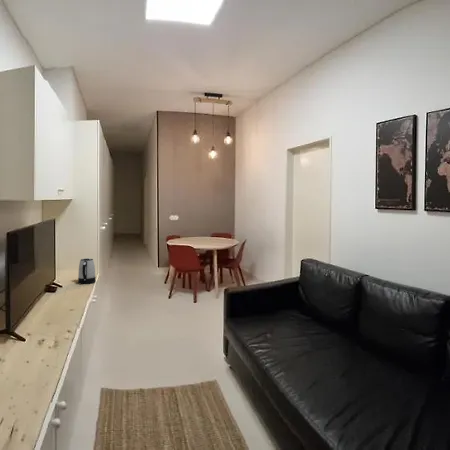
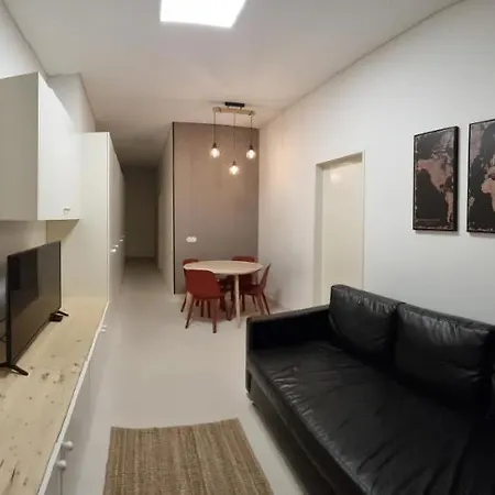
- kettle (86, 270)
